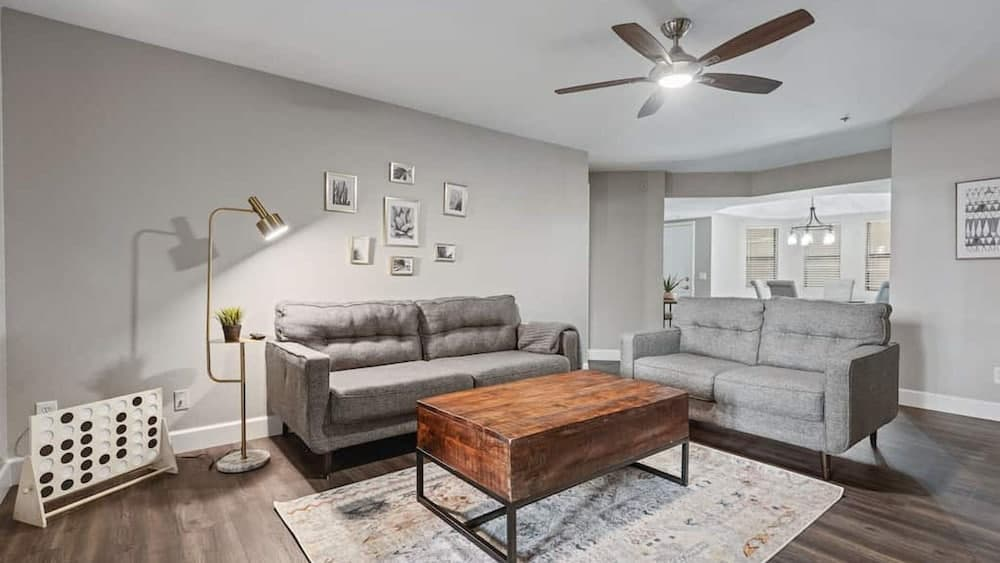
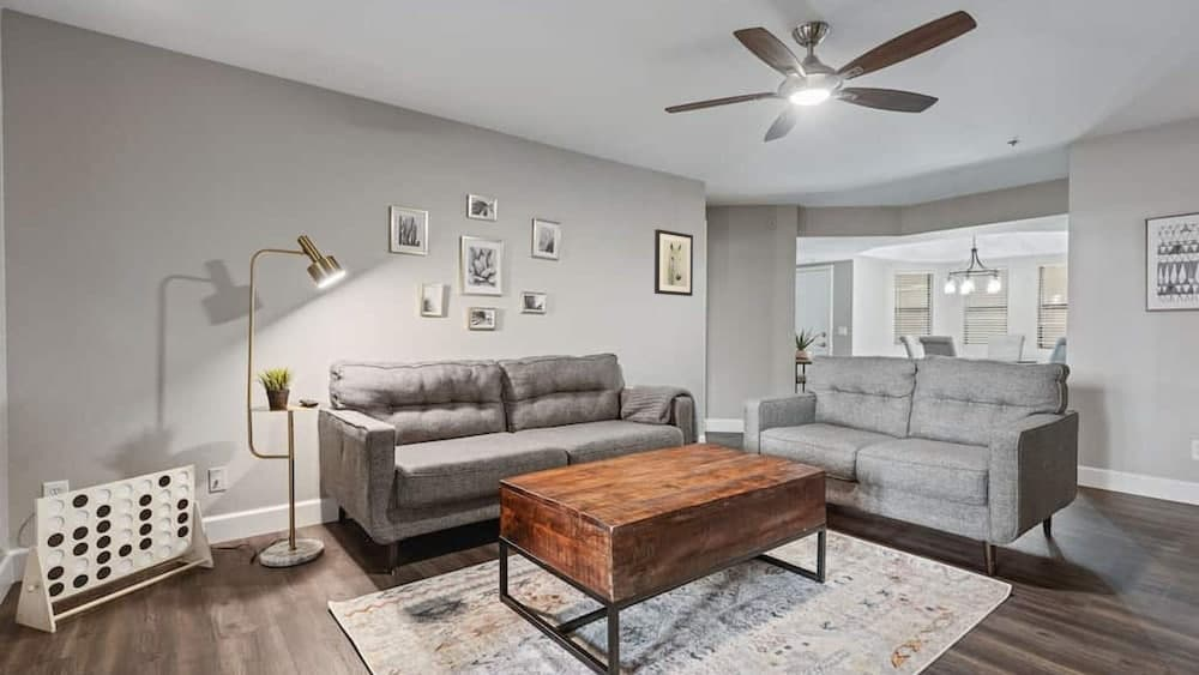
+ wall art (674, 263)
